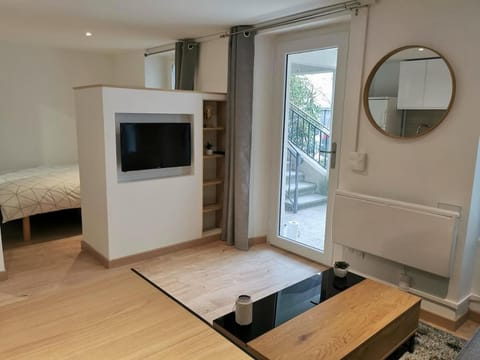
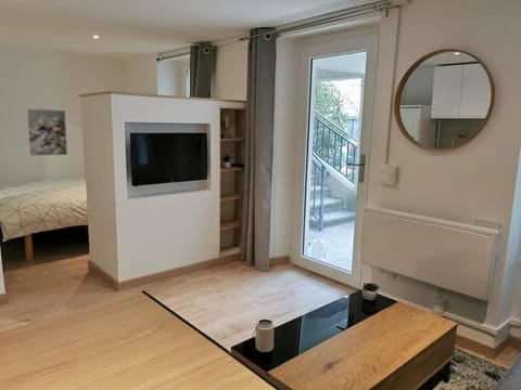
+ wall art (48, 132)
